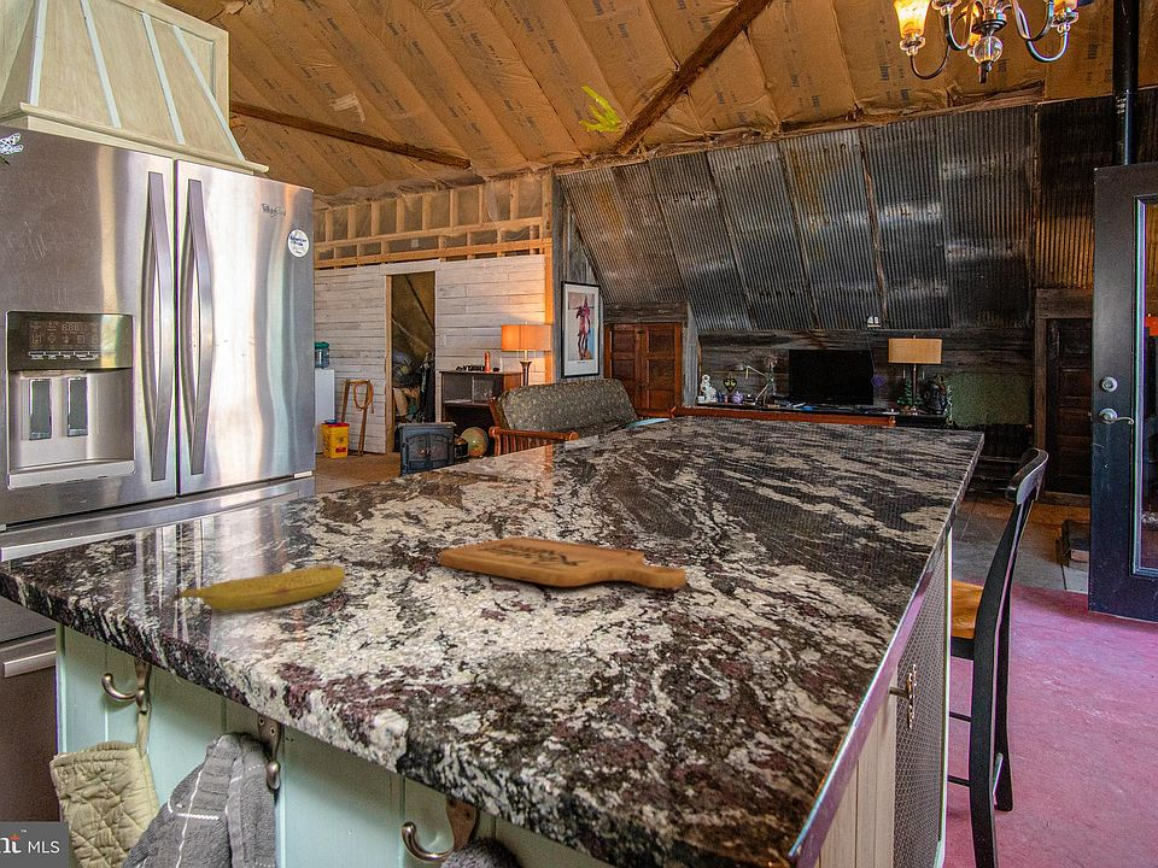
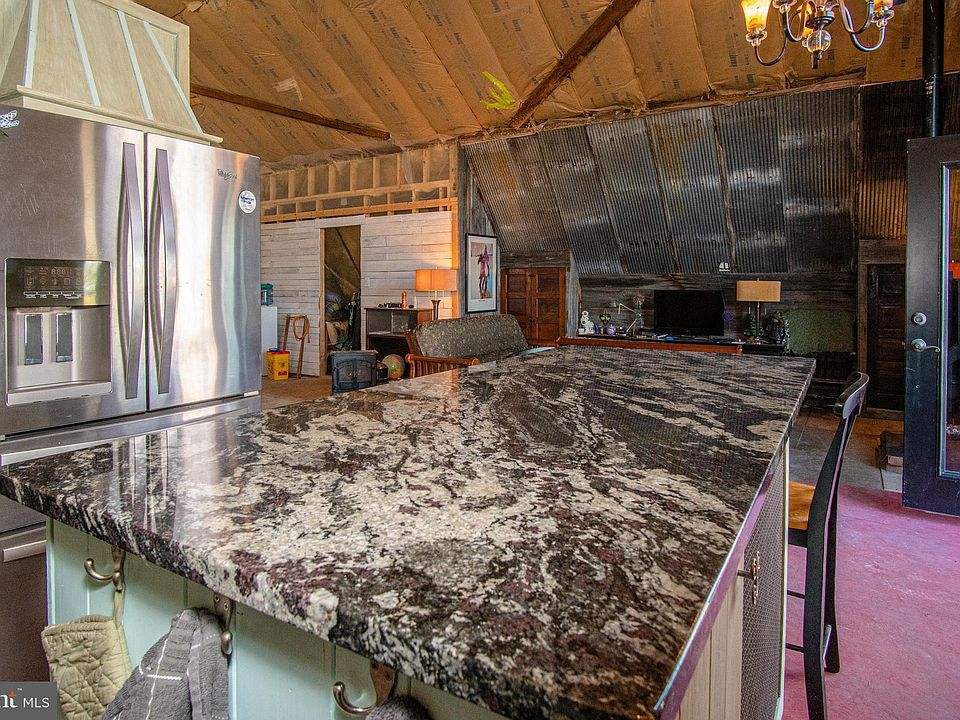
- fruit (267, 585)
- cutting board (568, 562)
